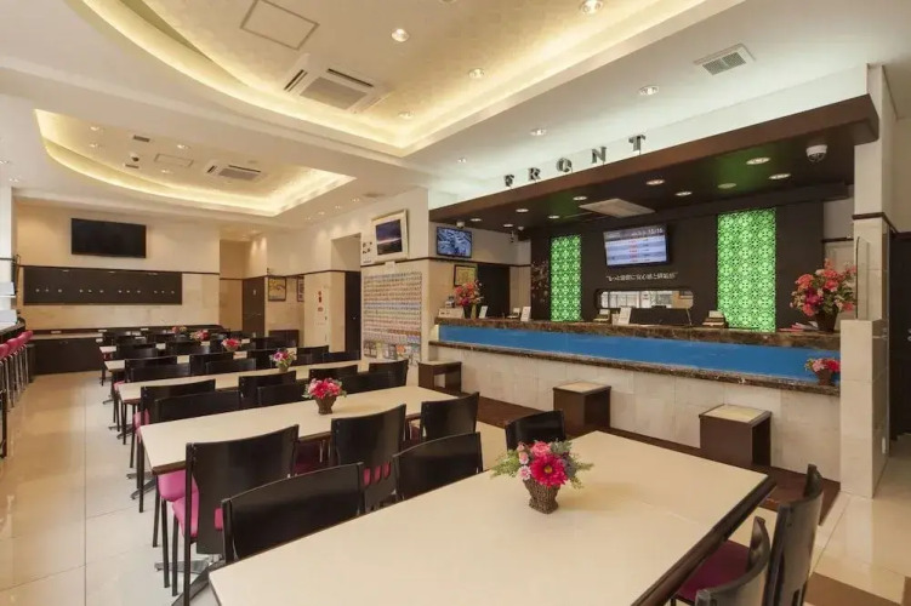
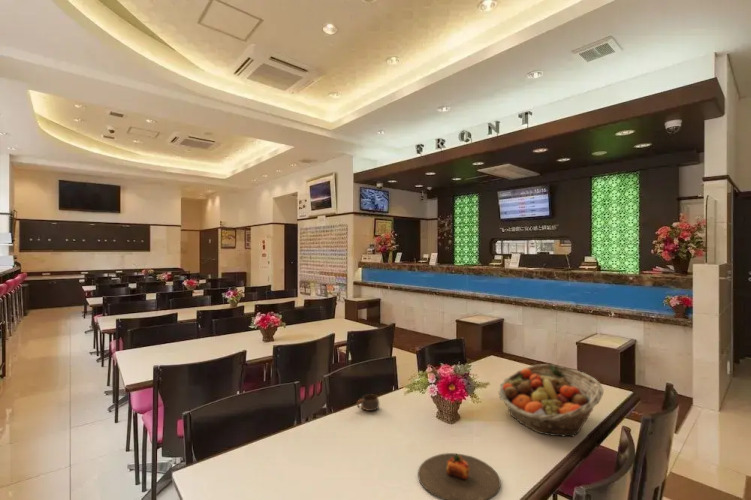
+ cup (367, 402)
+ fruit basket (547, 396)
+ plate (458, 466)
